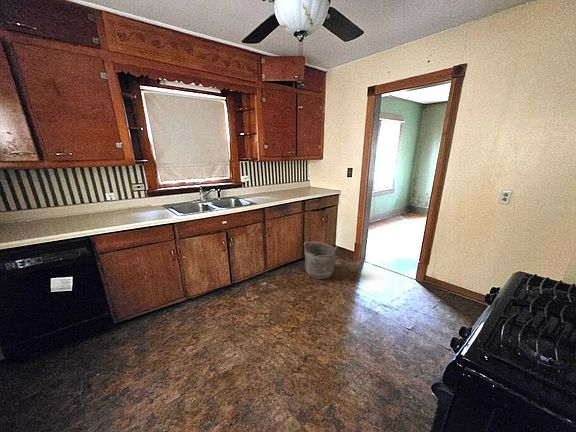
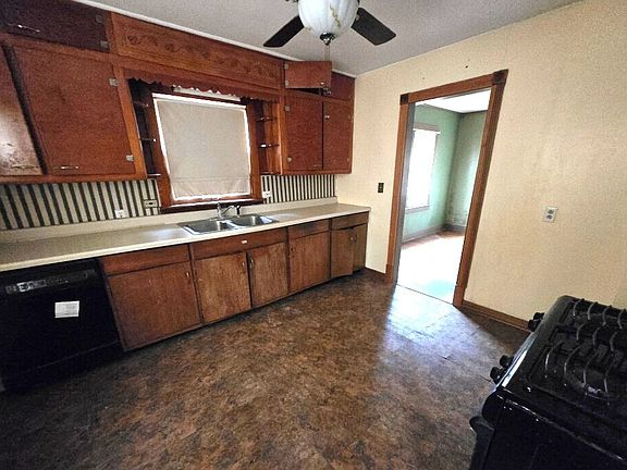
- bucket (320, 257)
